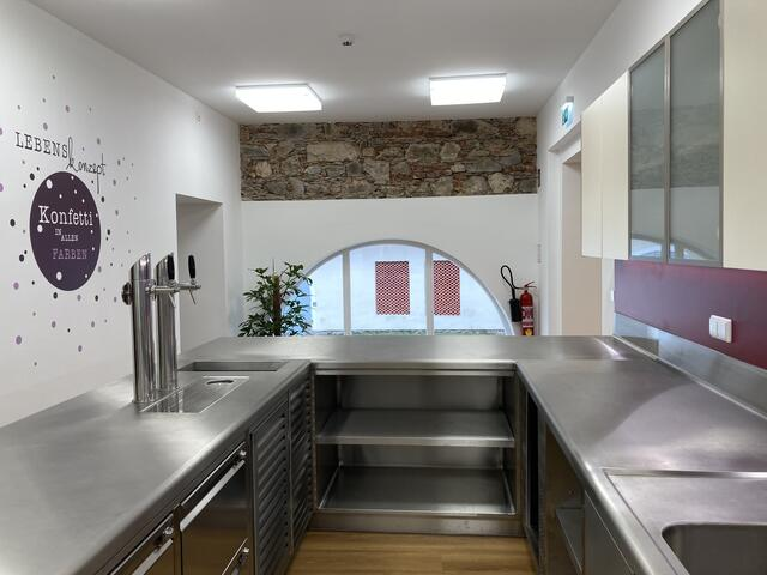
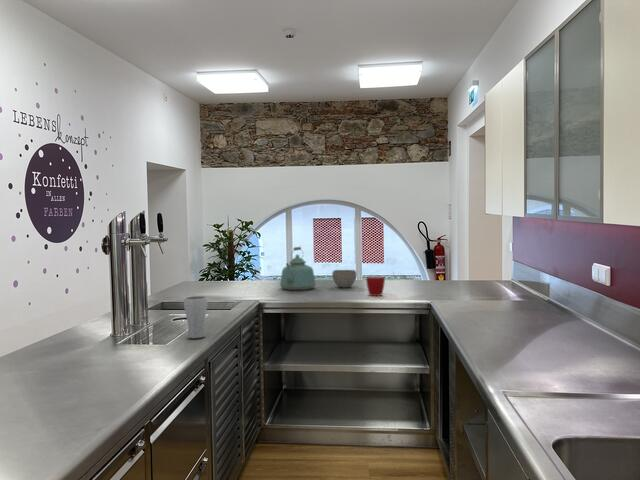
+ drinking glass (196, 317)
+ bowl (344, 278)
+ kettle (296, 268)
+ mug (374, 285)
